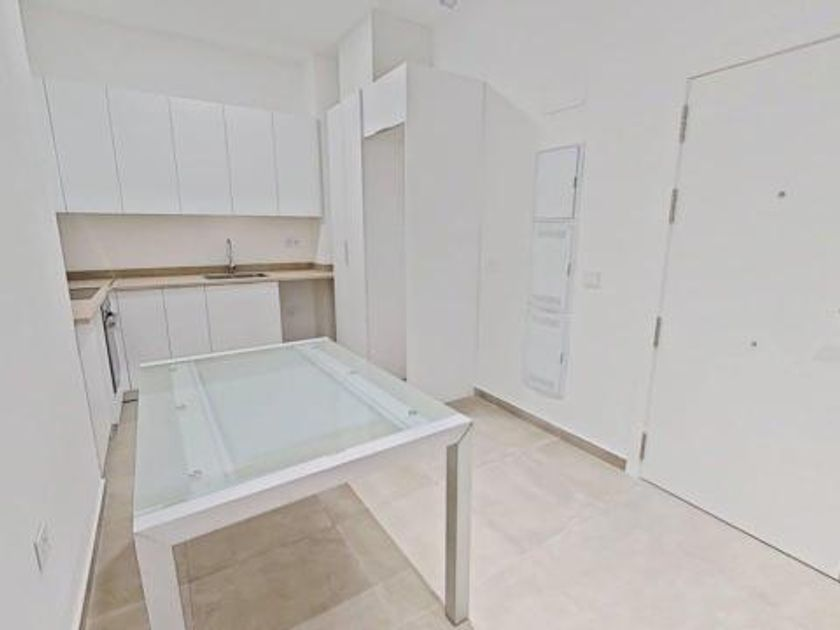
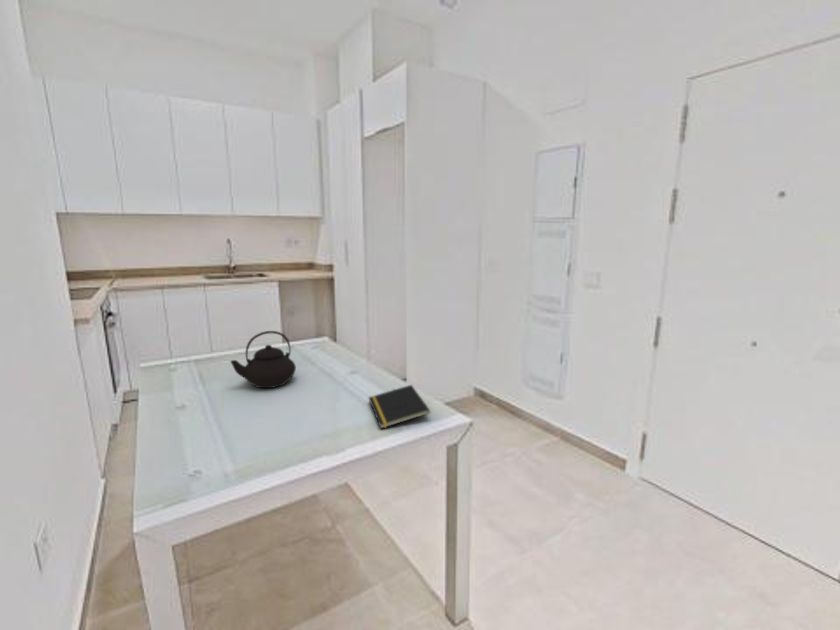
+ notepad (397, 404)
+ teapot (263, 358)
